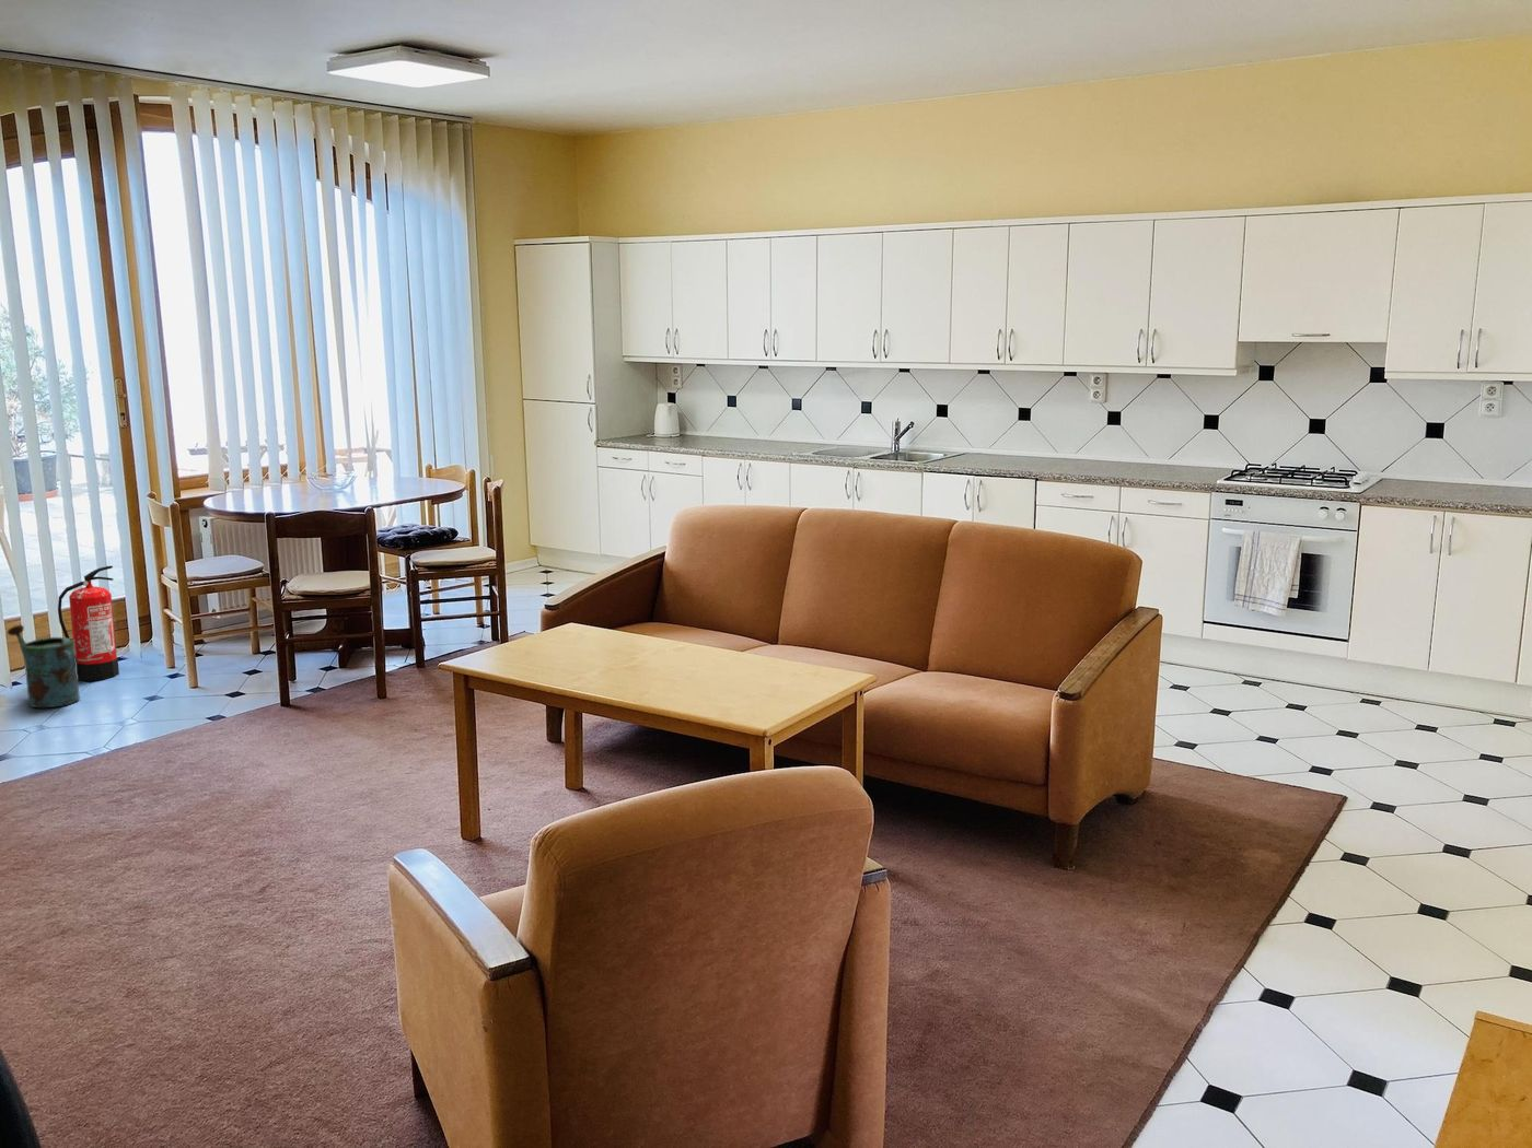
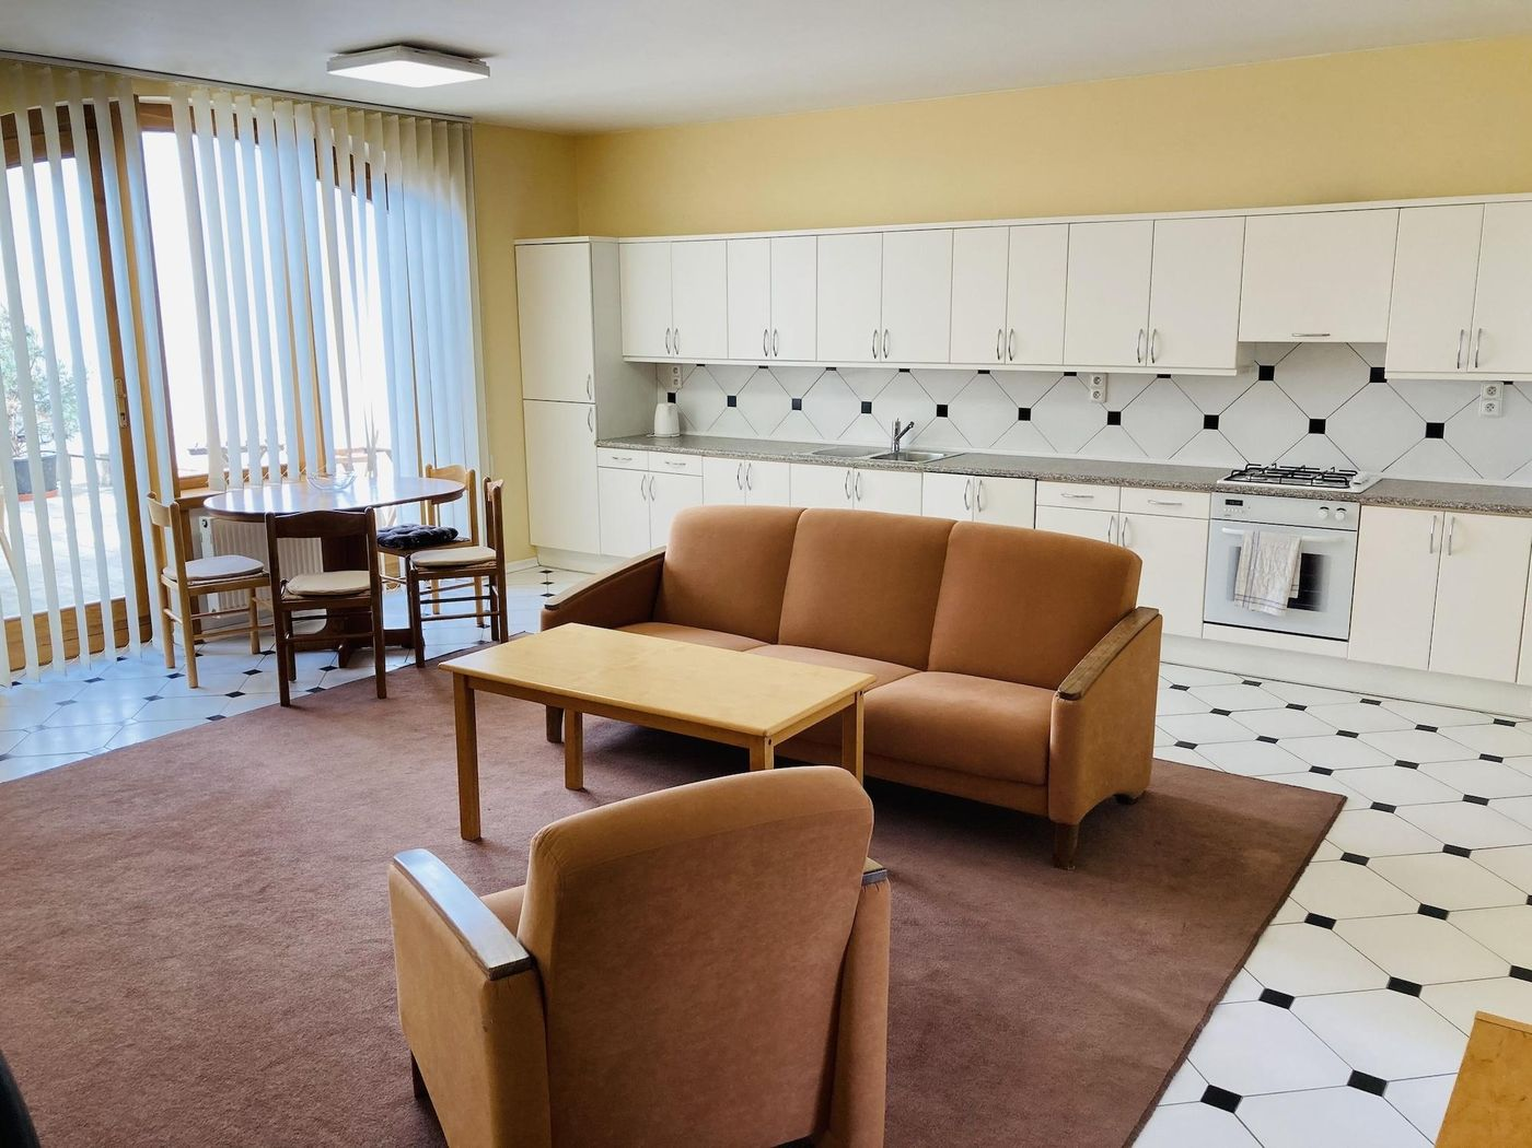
- fire extinguisher (88, 623)
- watering can (42, 664)
